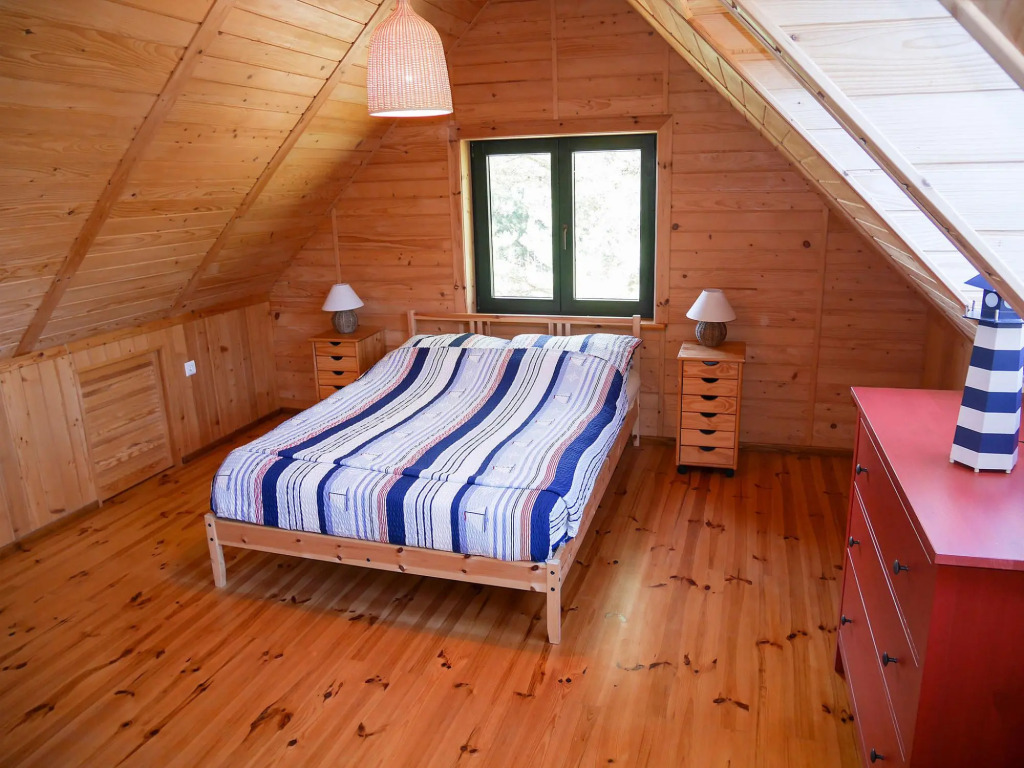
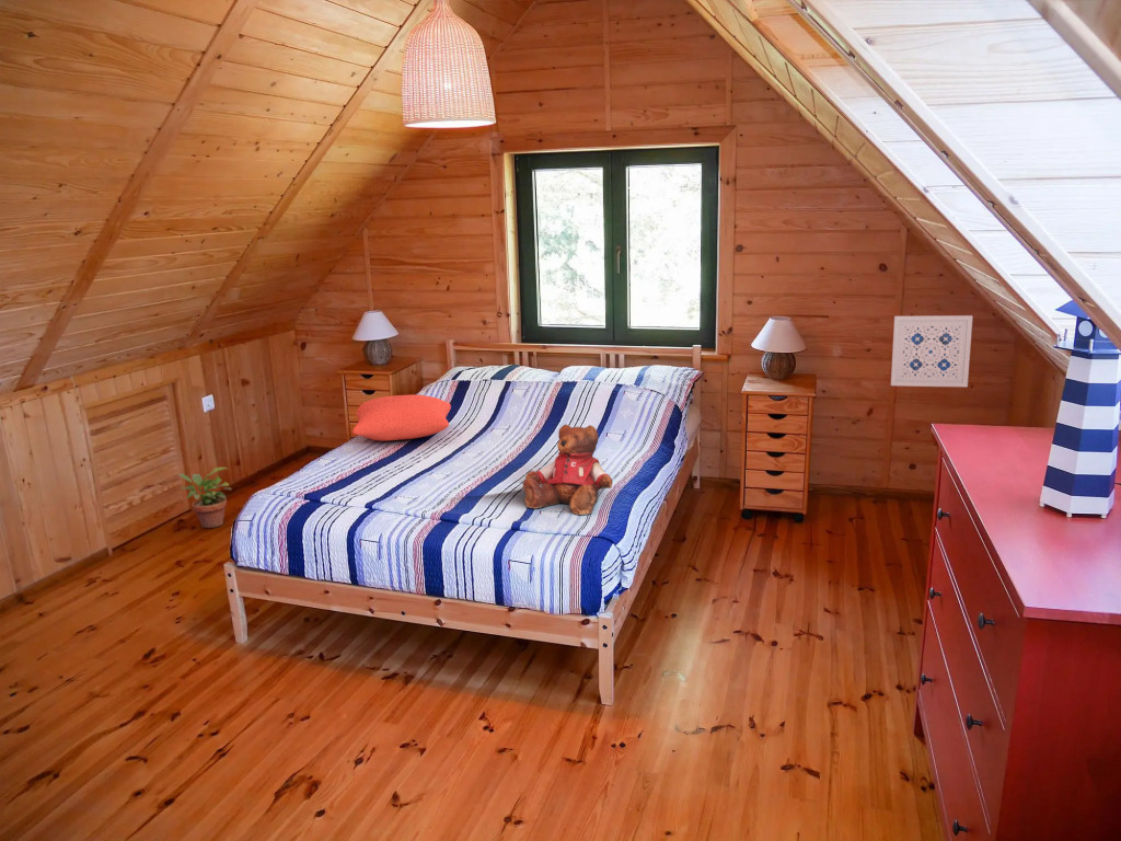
+ cushion (402, 417)
+ wall art (931, 350)
+ potted plant (201, 498)
+ teddy bear (568, 465)
